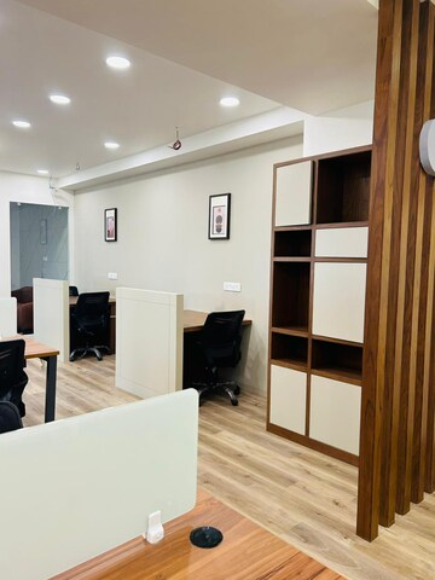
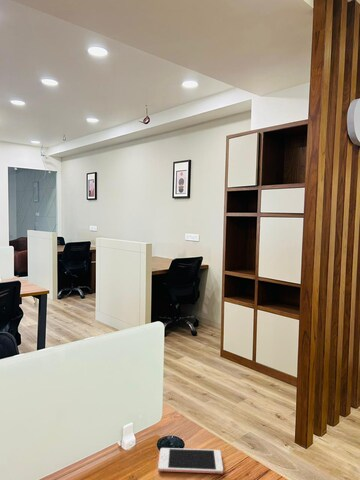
+ cell phone (190, 460)
